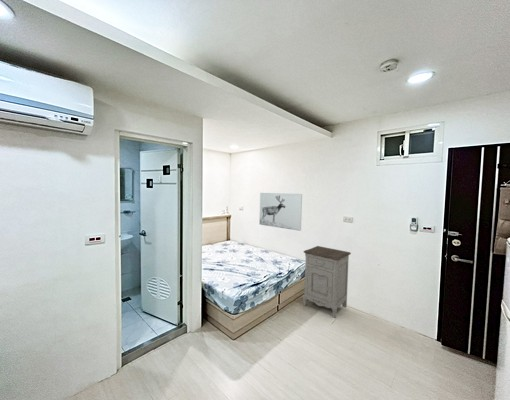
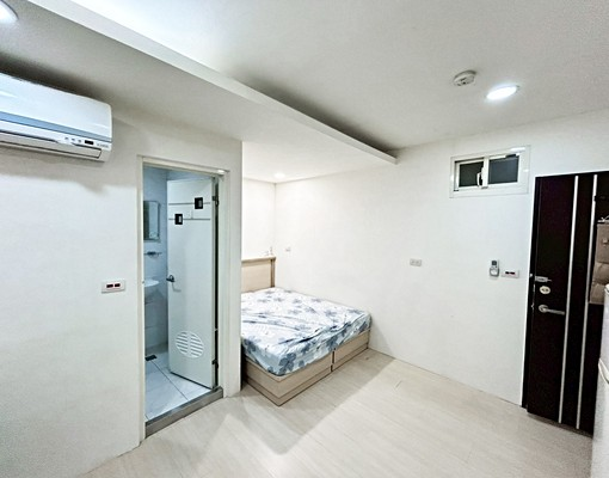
- wall art (279, 210)
- nightstand (324, 279)
